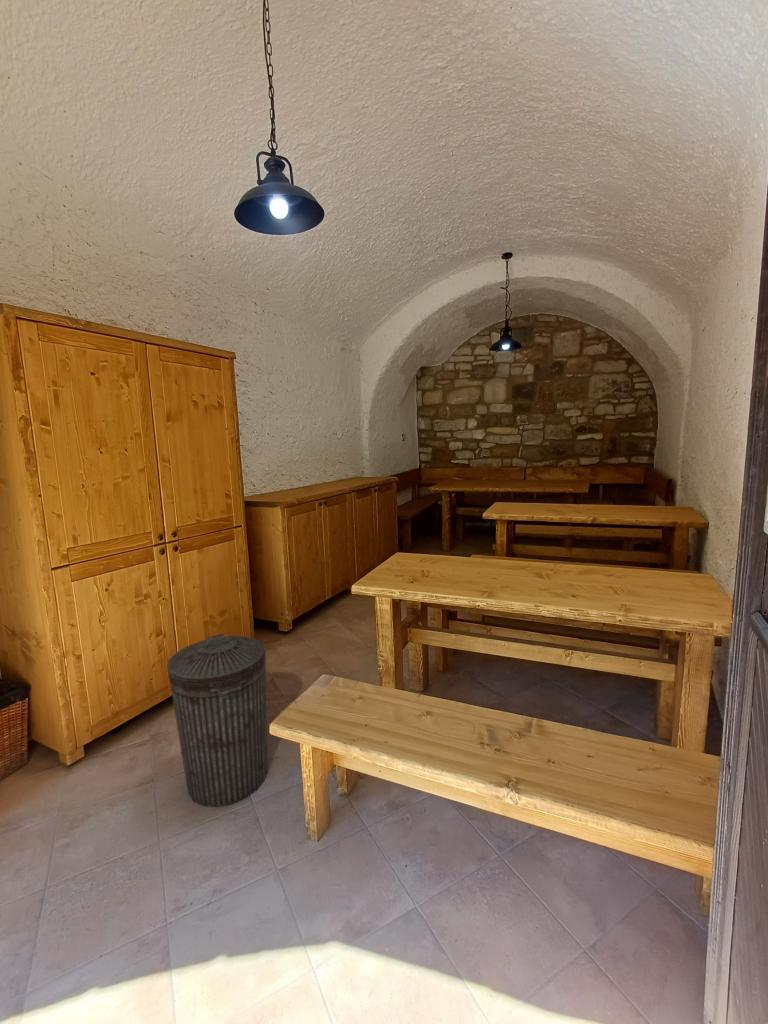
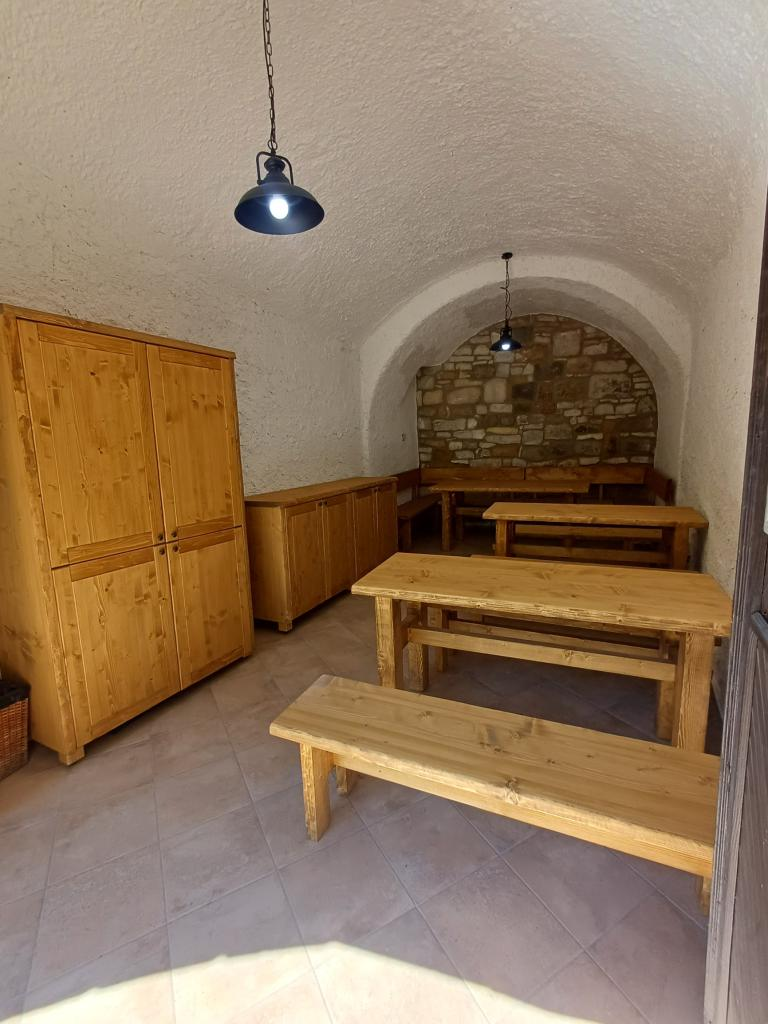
- trash can (222, 708)
